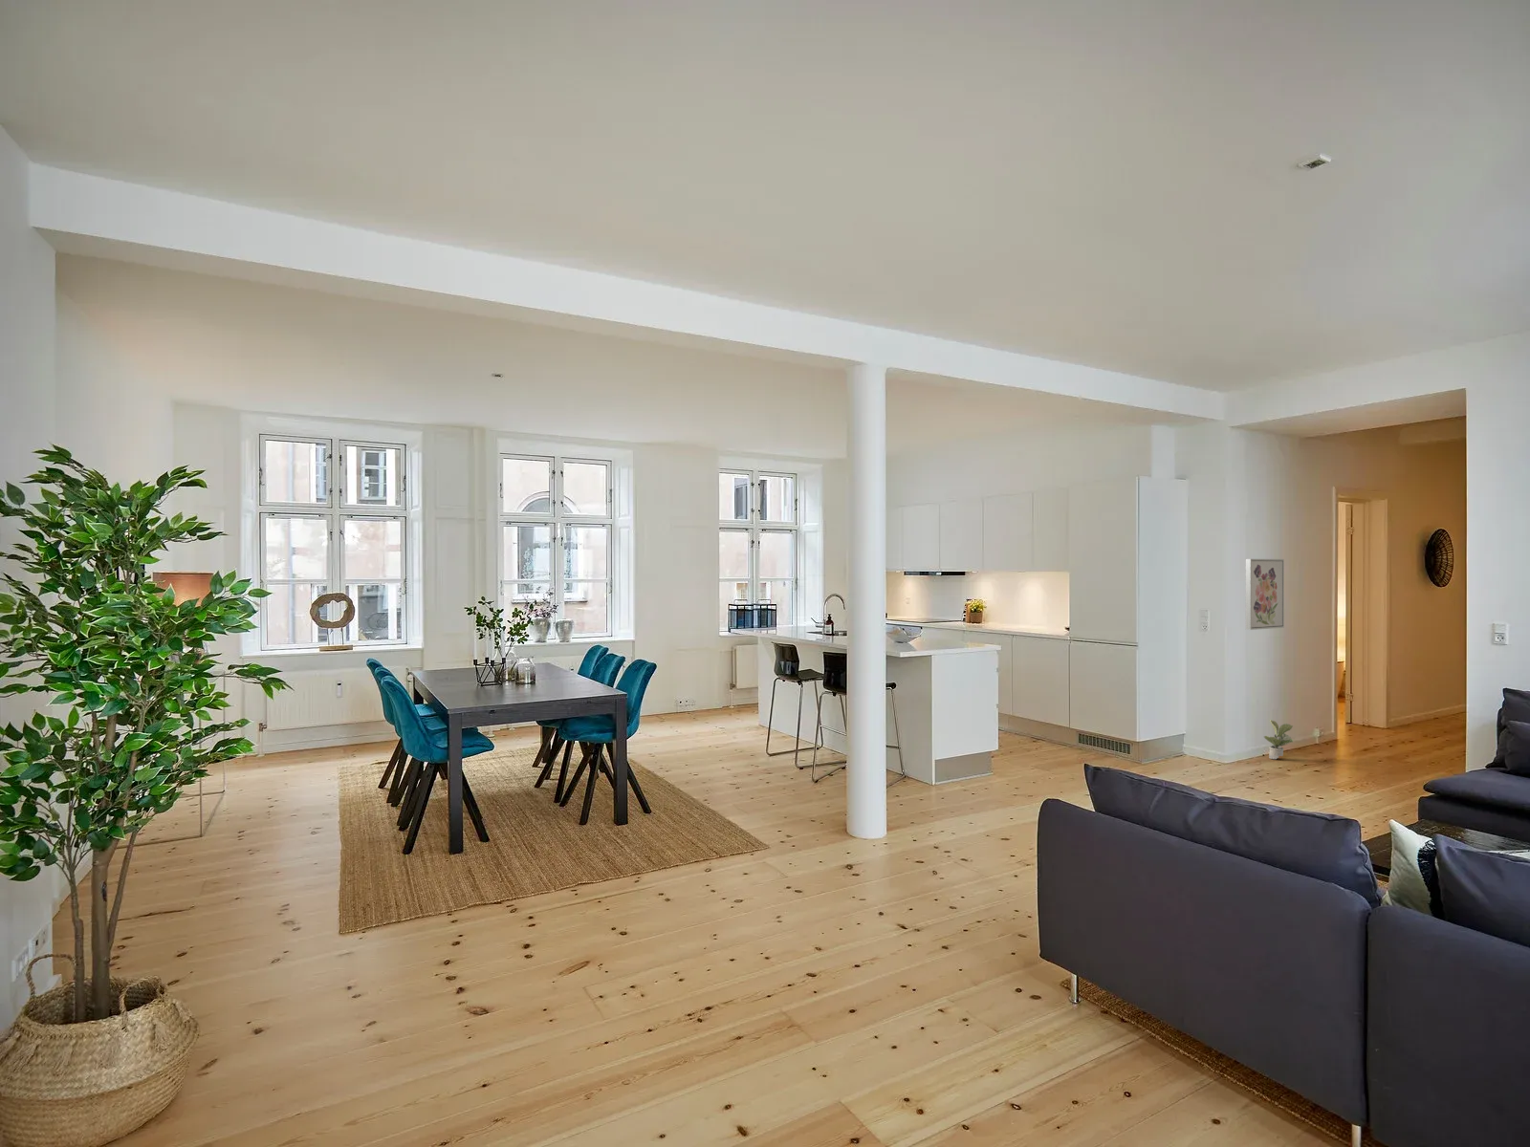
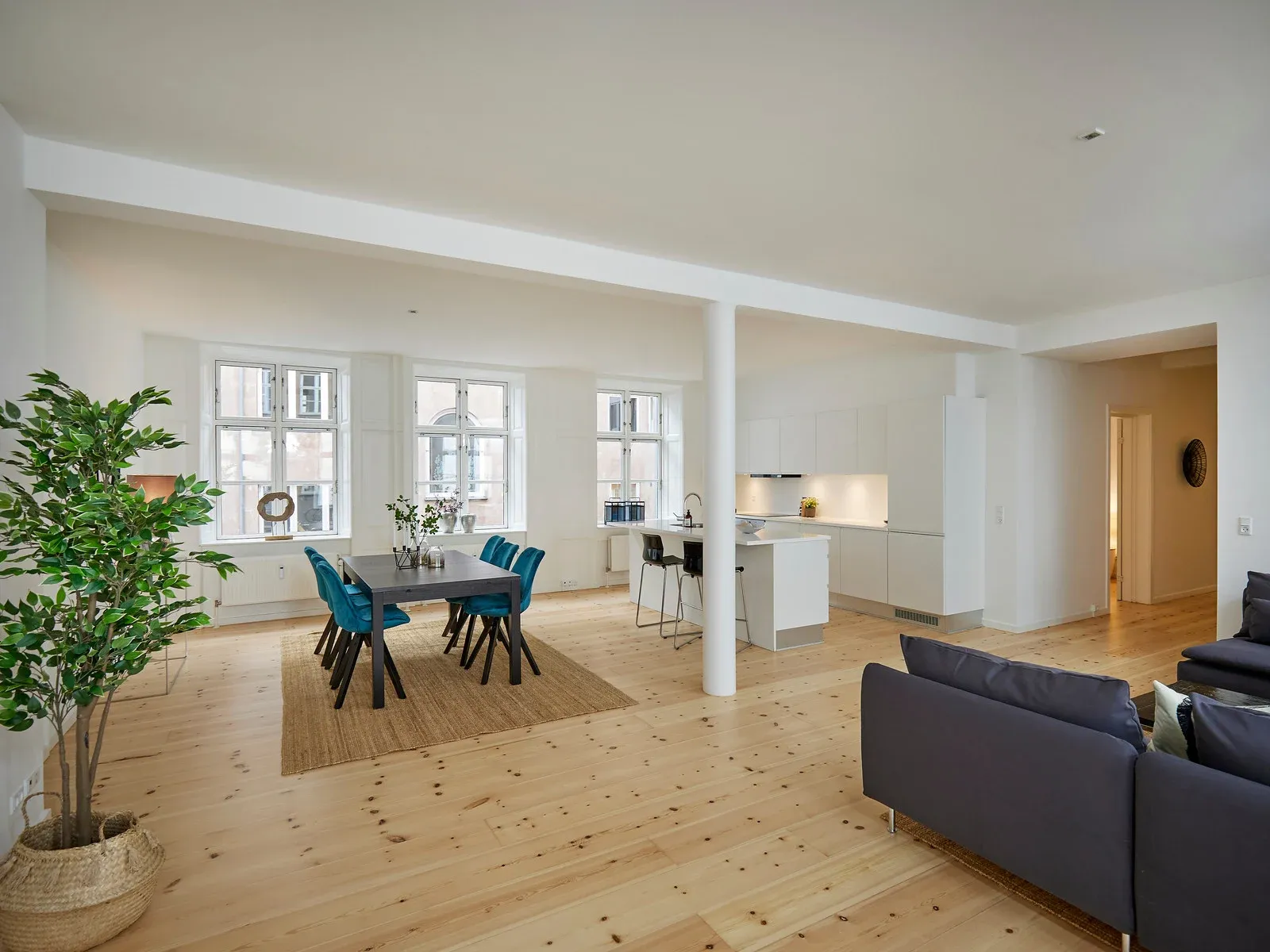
- potted plant (1279, 740)
- wall art (1265, 594)
